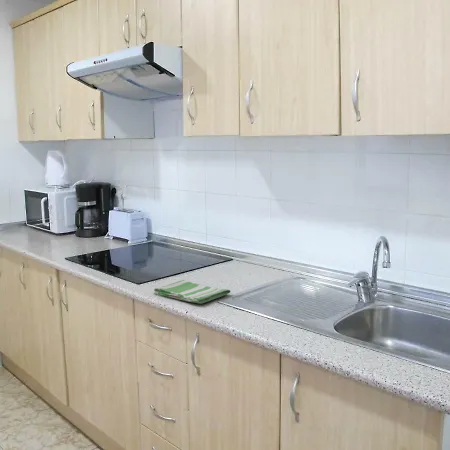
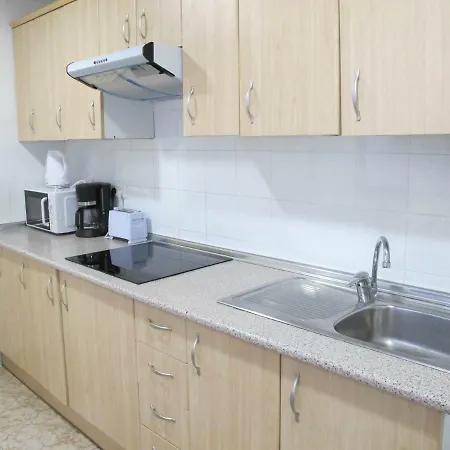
- dish towel (191, 290)
